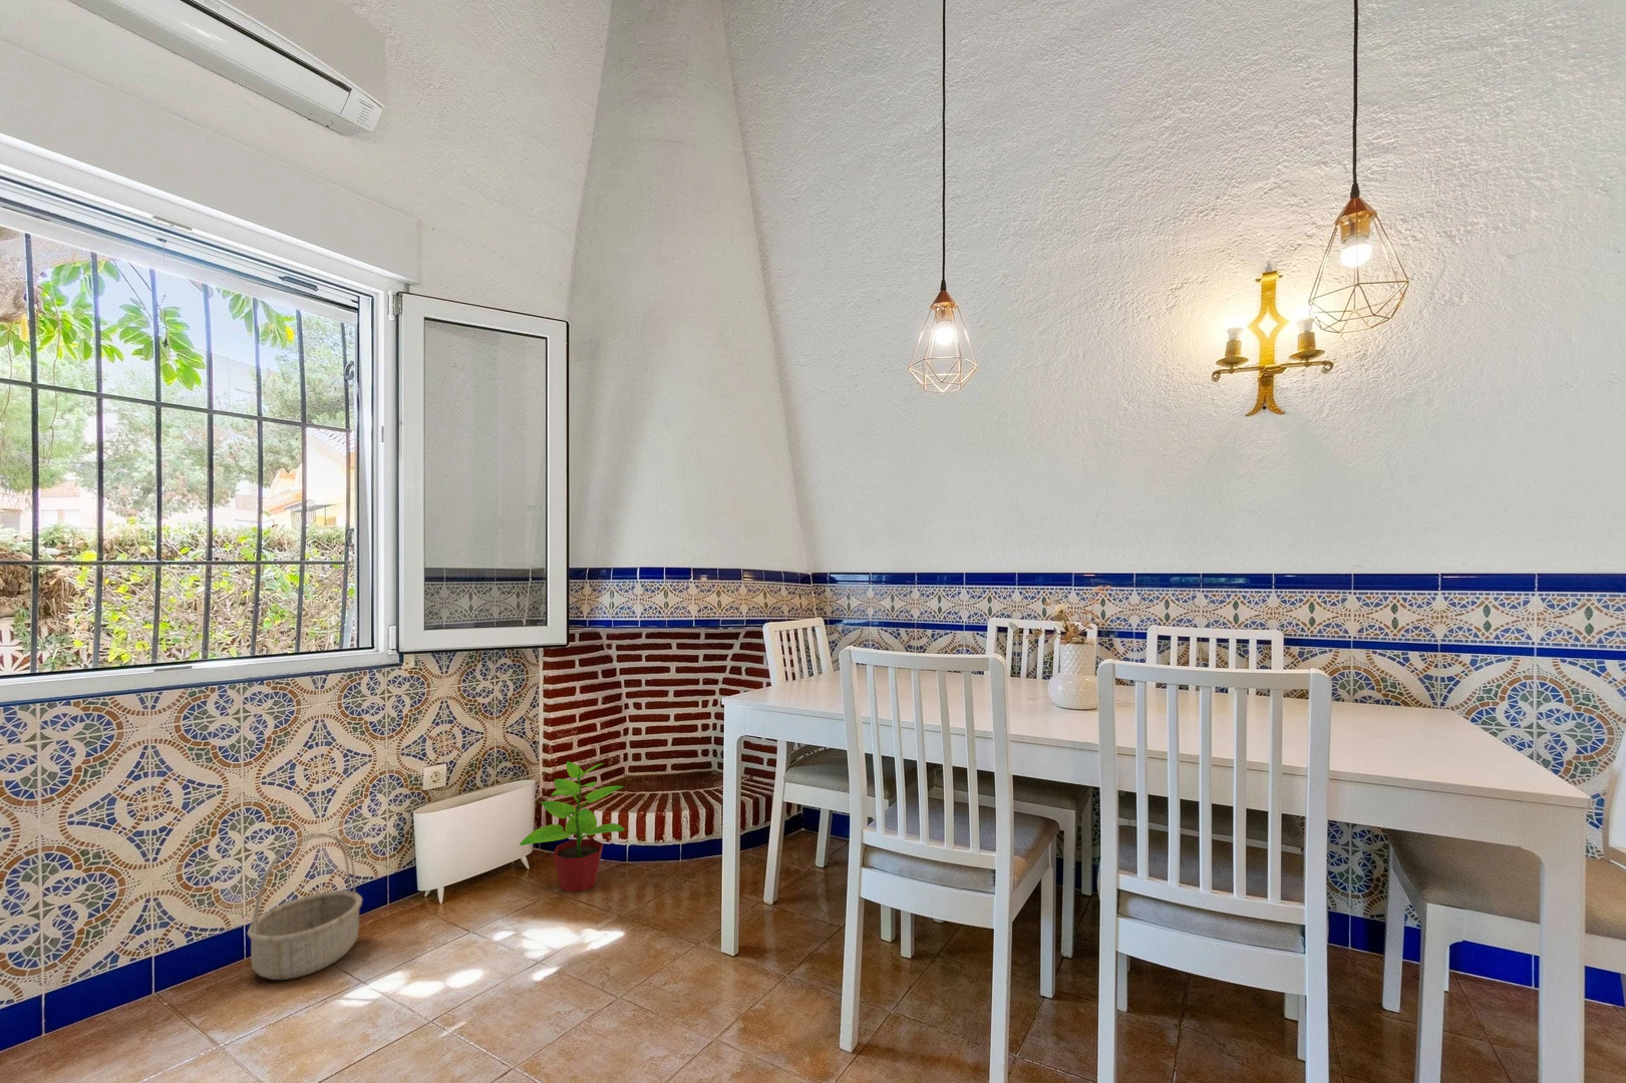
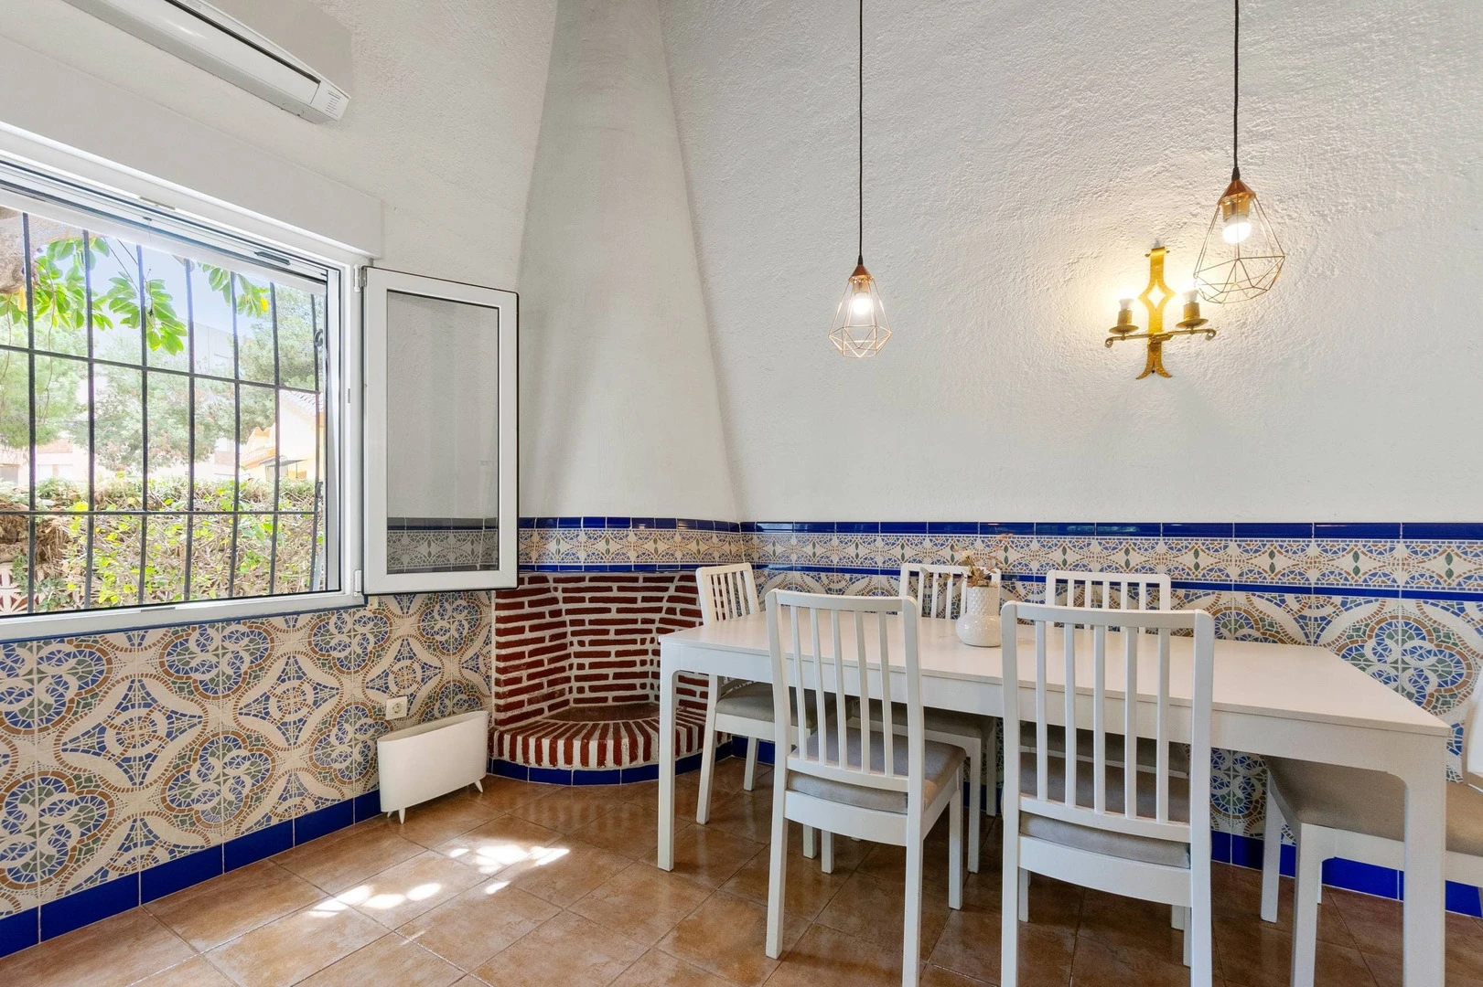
- basket (307, 898)
- potted plant (581, 821)
